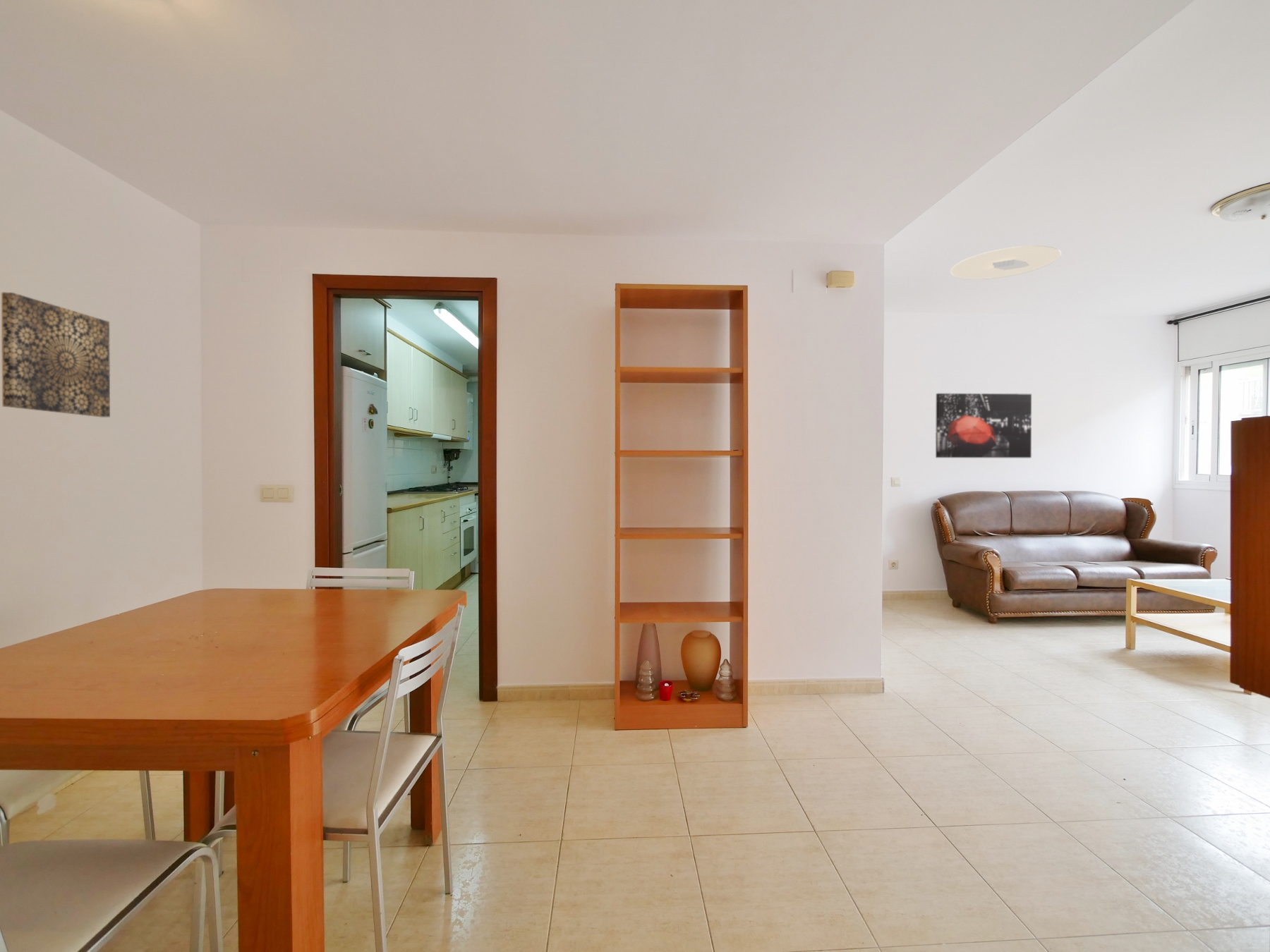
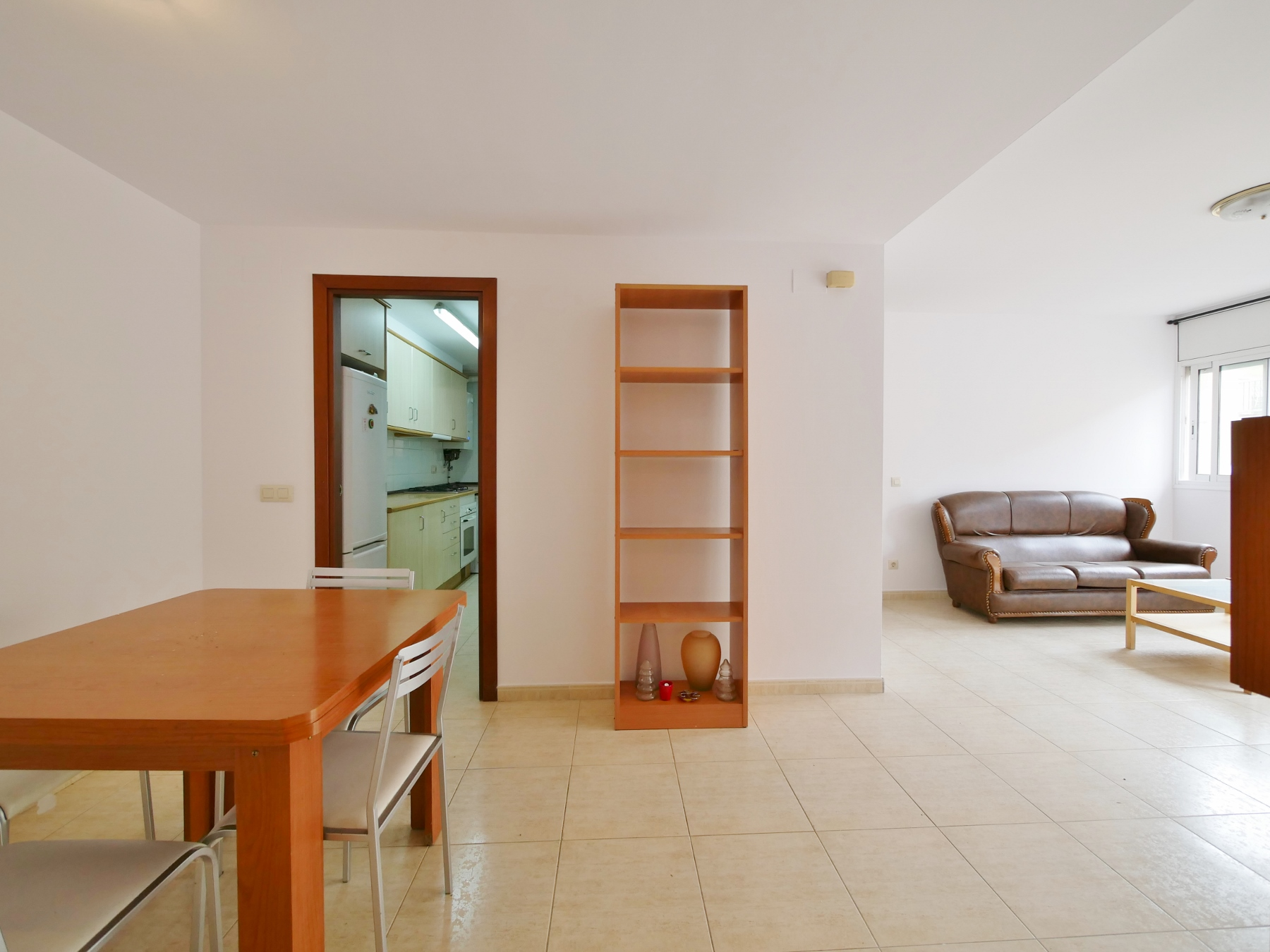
- wall art (984, 425)
- wall art (60, 360)
- ceiling light (1003, 259)
